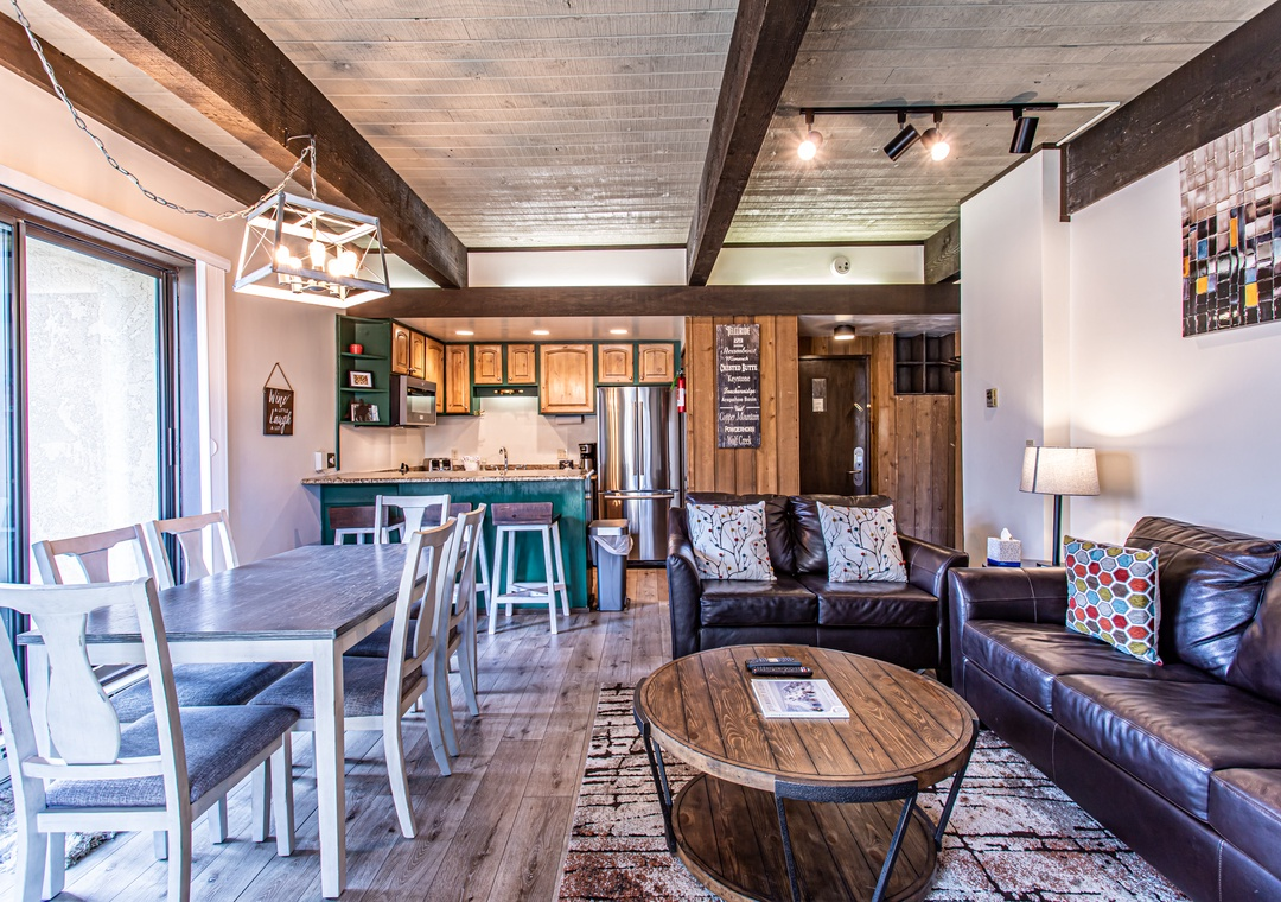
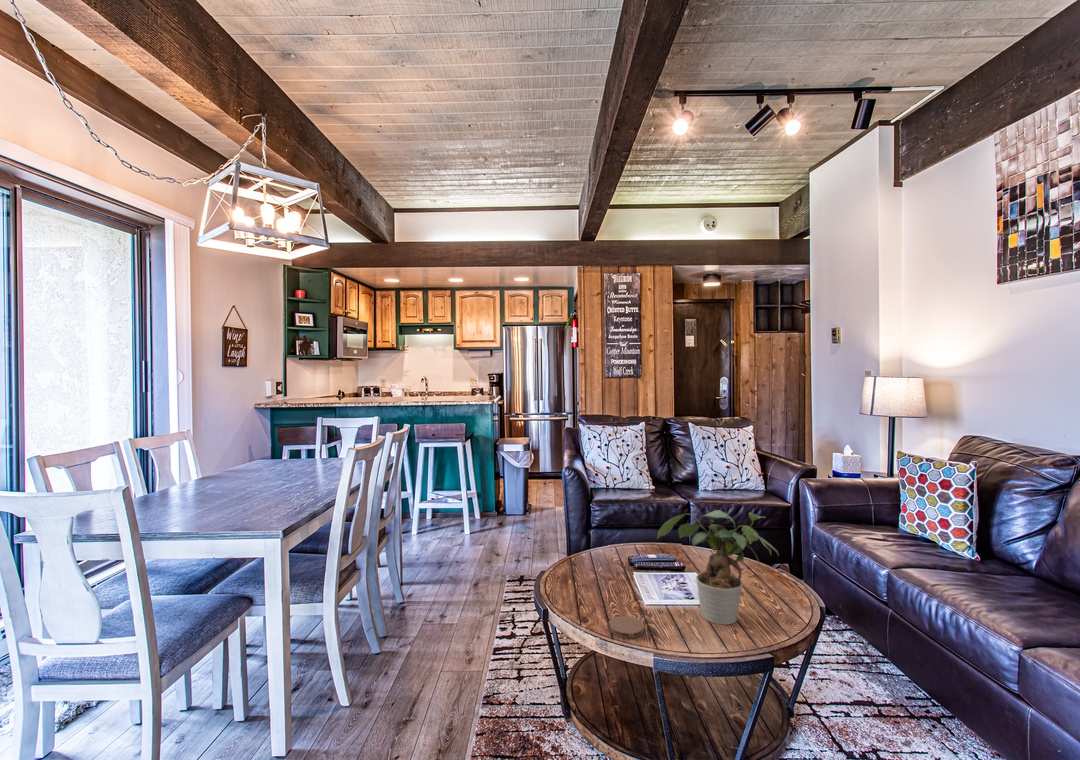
+ potted plant (728, 560)
+ coaster (626, 626)
